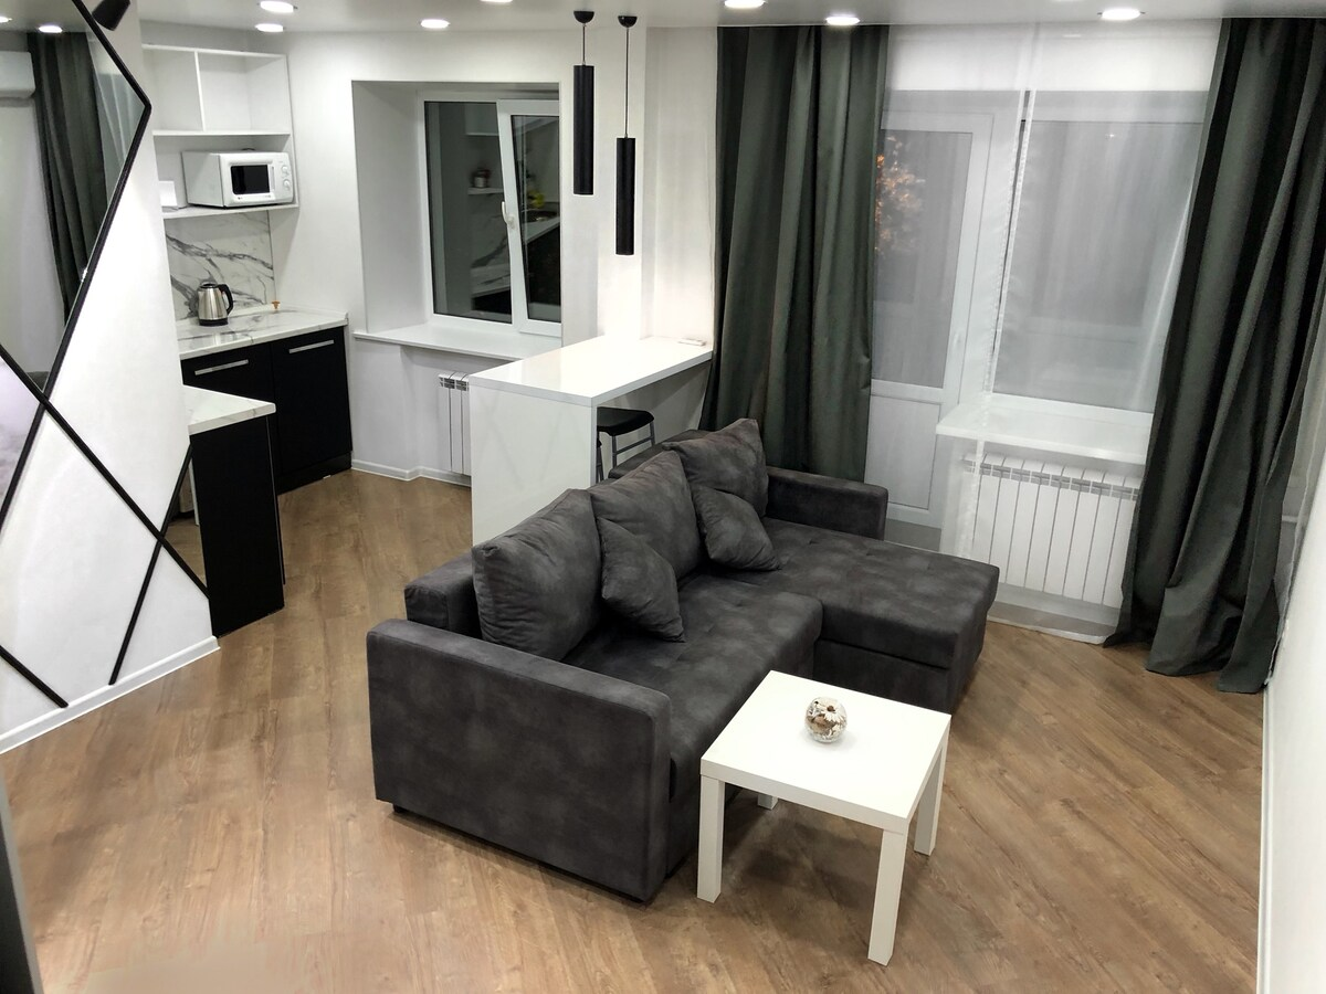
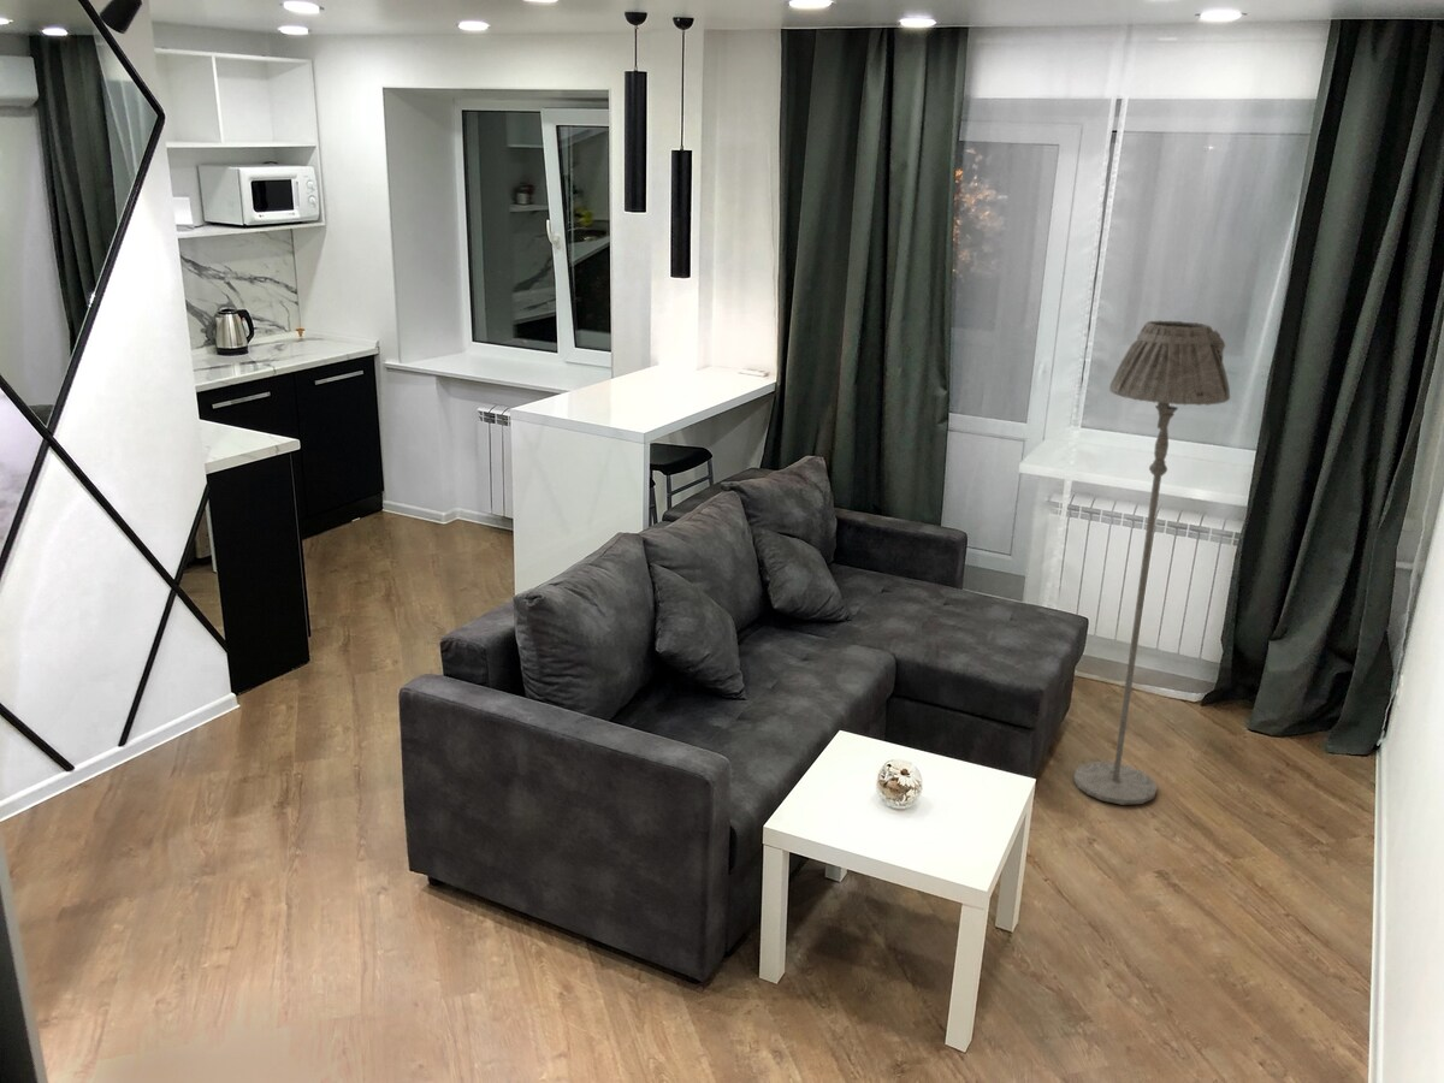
+ floor lamp (1144, 568)
